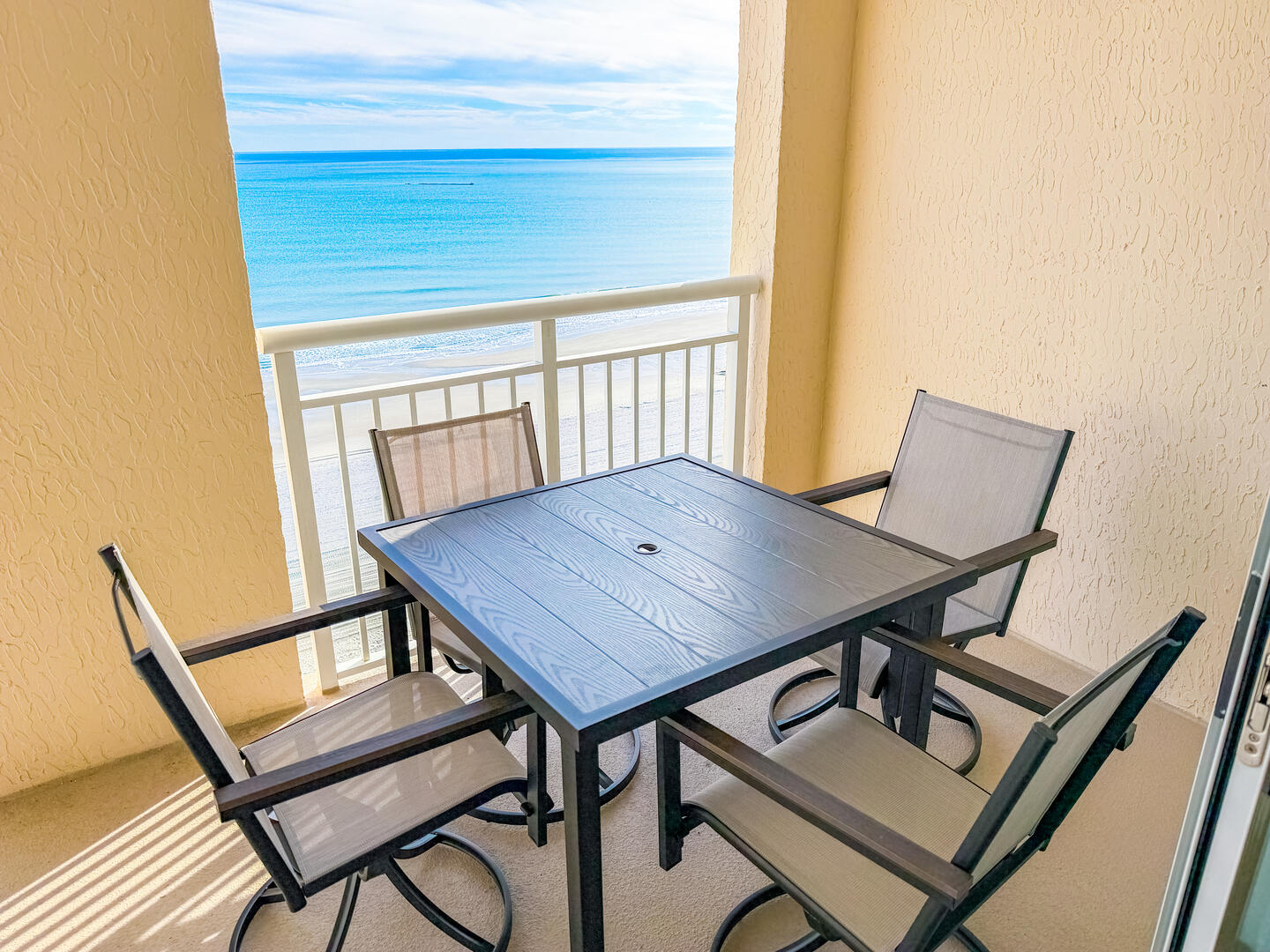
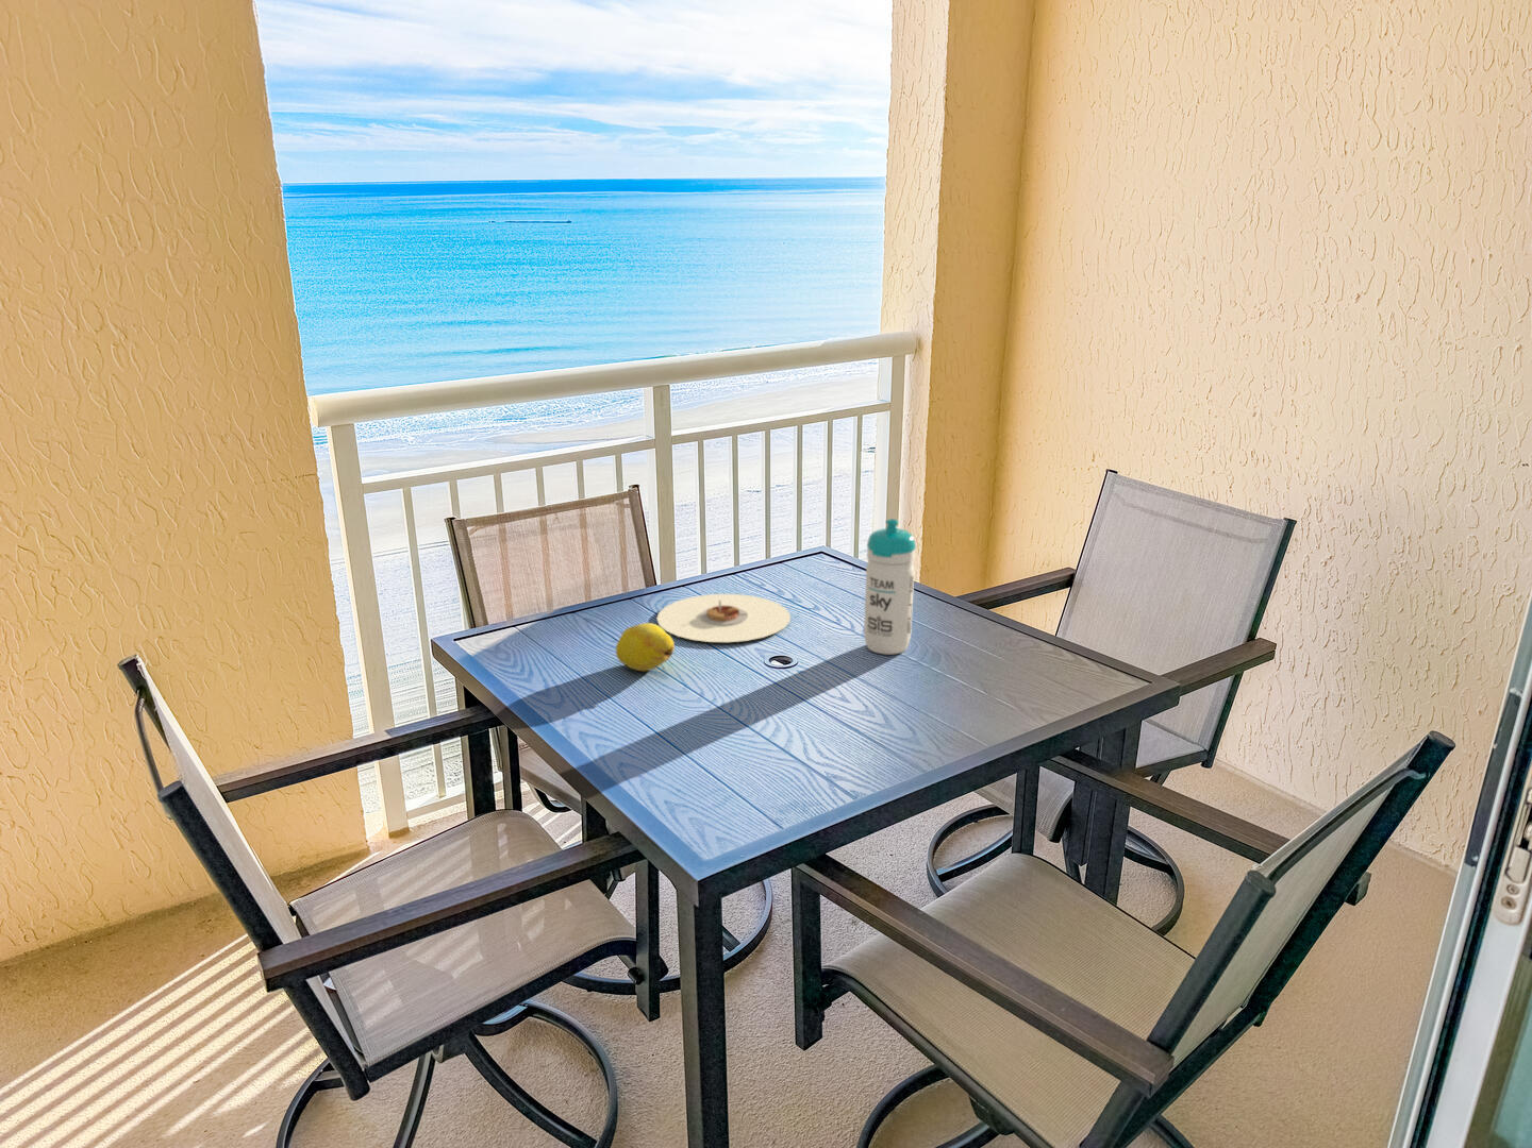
+ water bottle (889, 585)
+ fruit (645, 646)
+ plate (724, 611)
